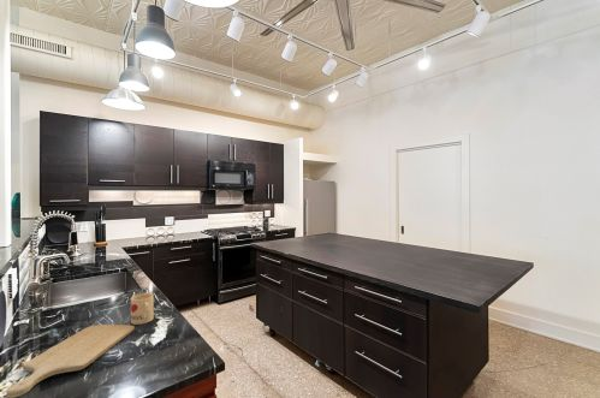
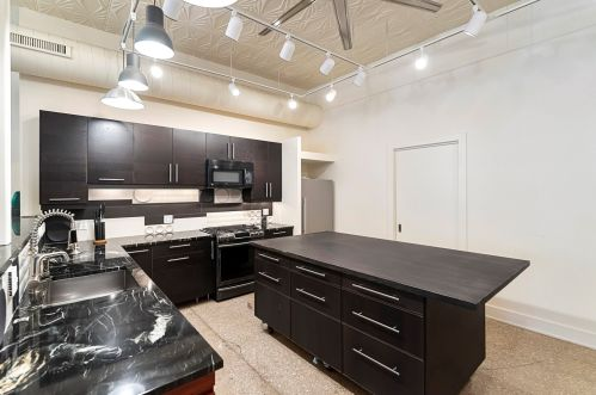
- chopping board (72, 354)
- mug (143, 309)
